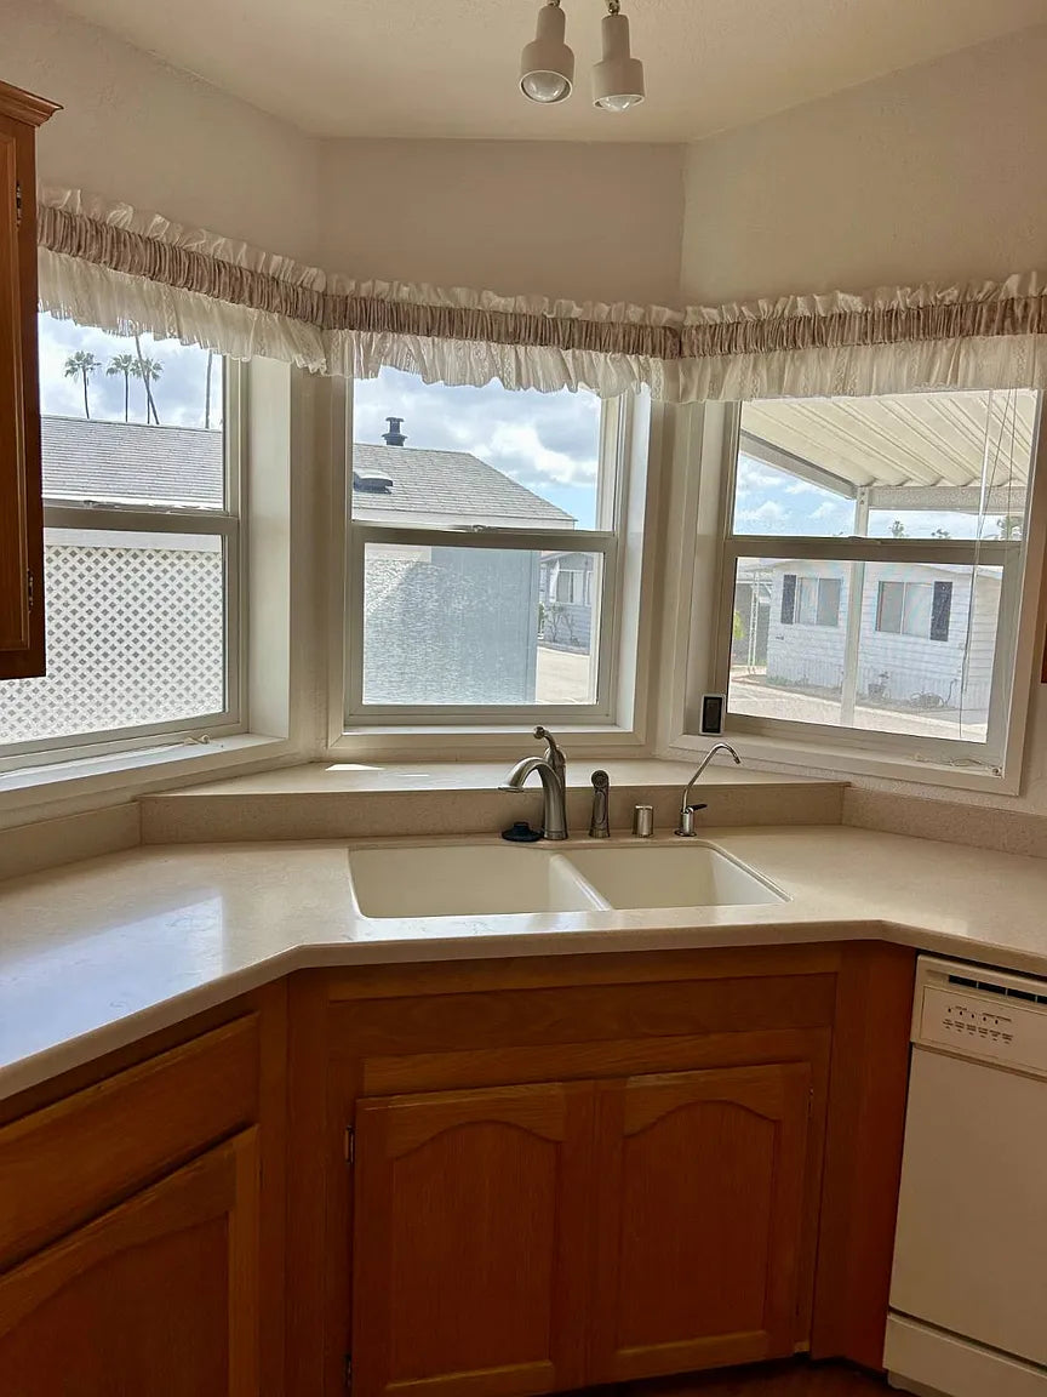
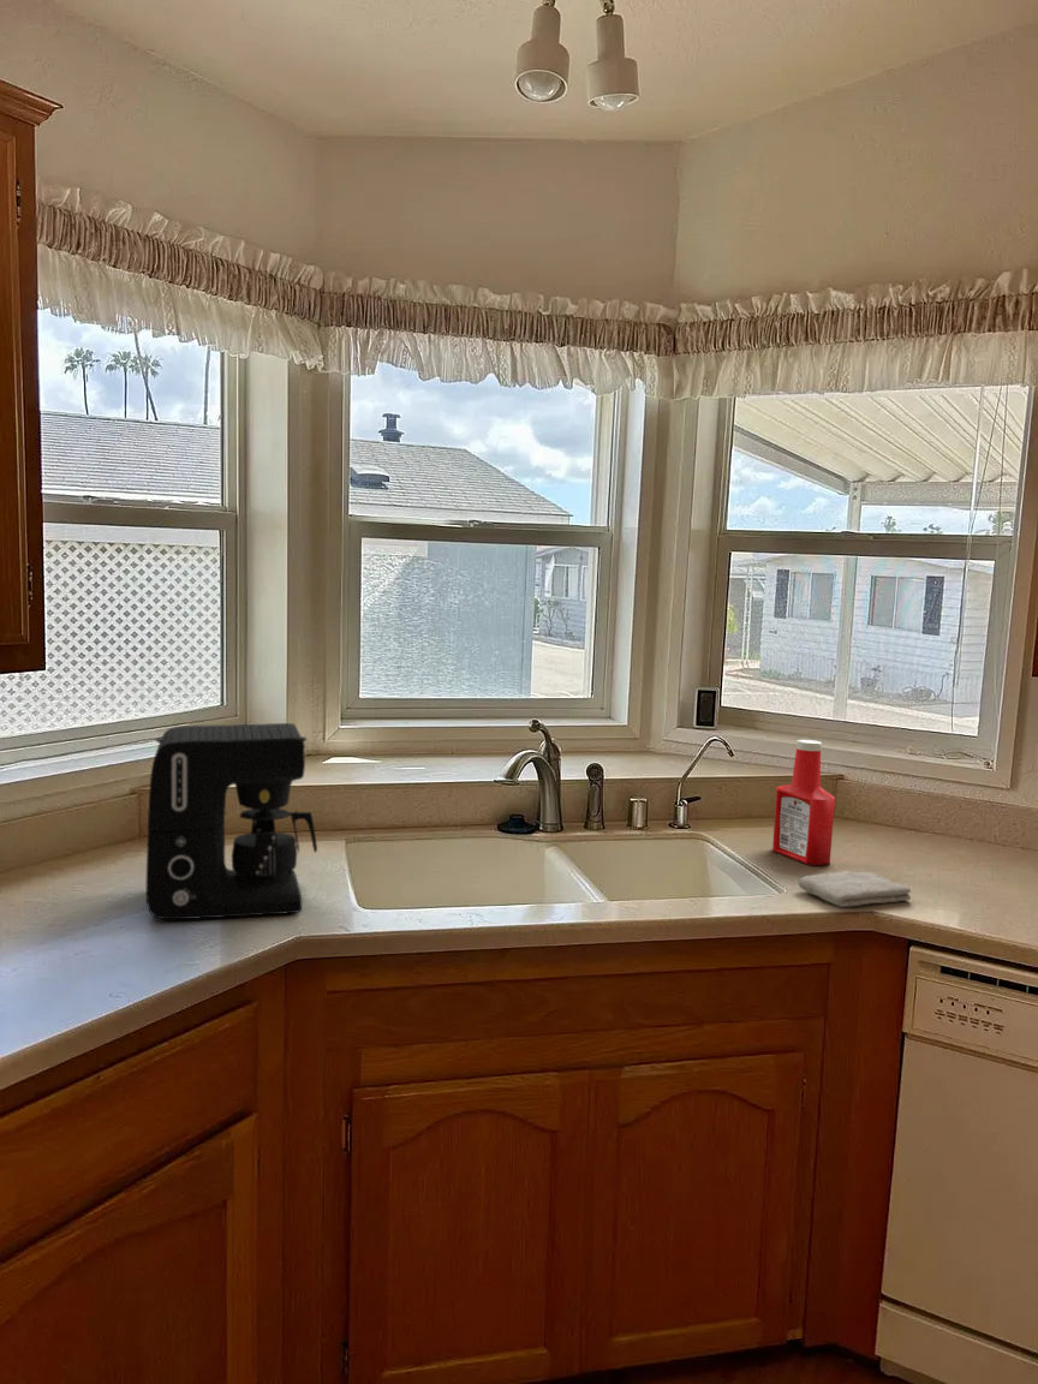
+ soap bottle (805, 799)
+ coffee maker (240, 816)
+ washcloth (855, 888)
